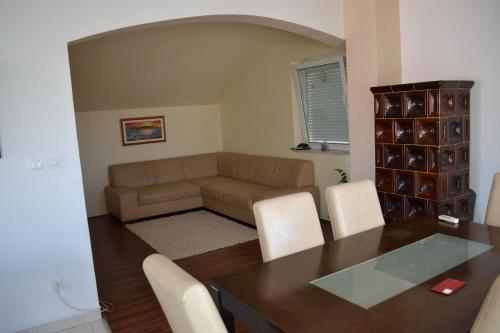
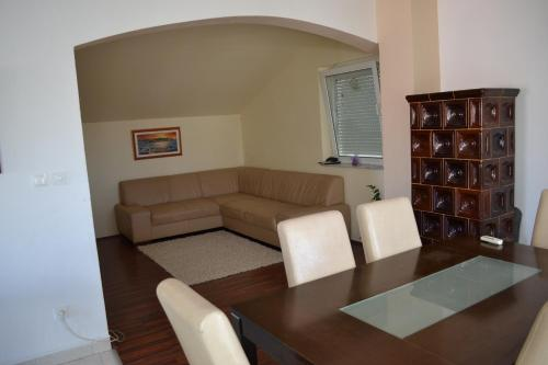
- smartphone (448, 286)
